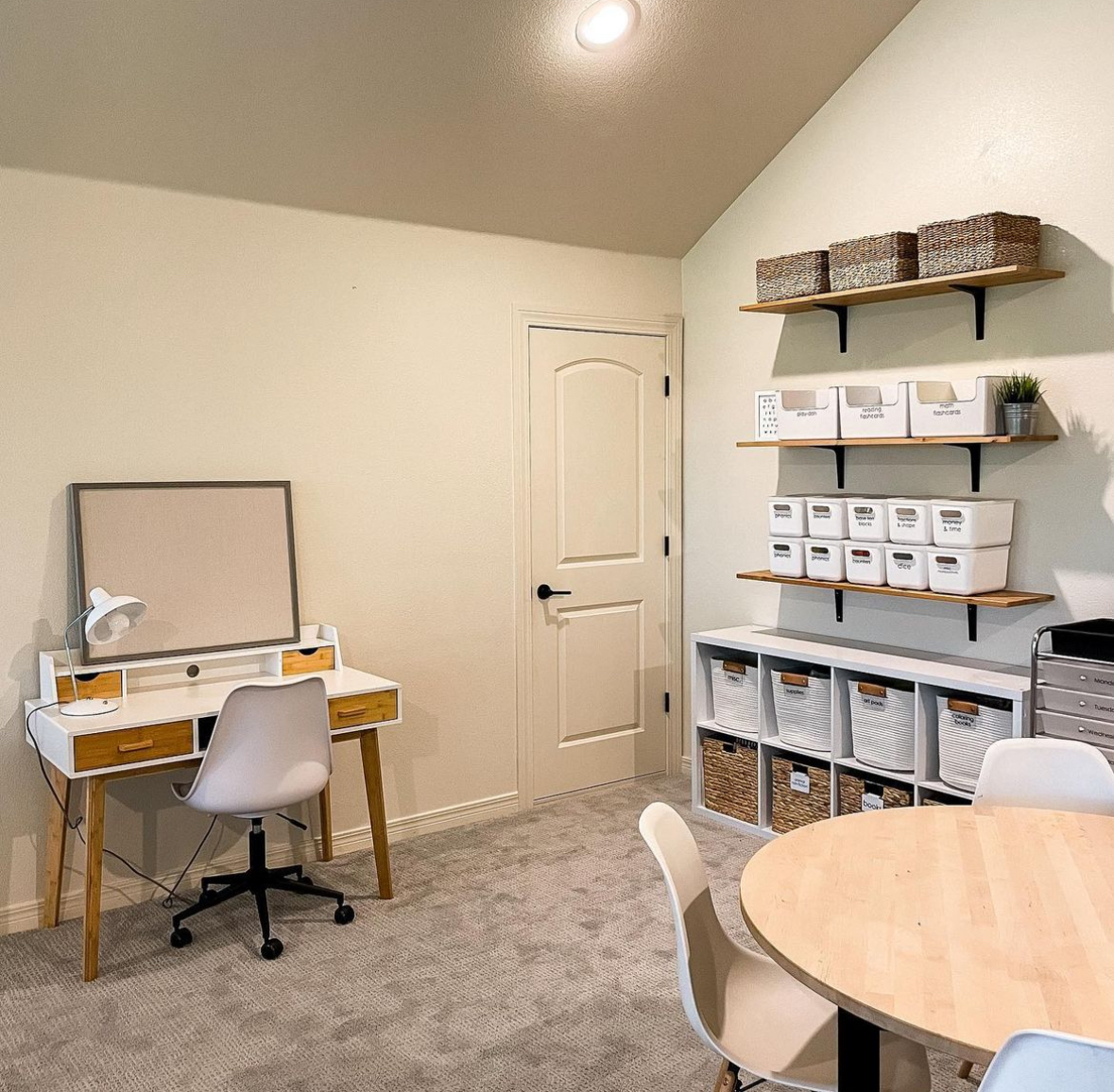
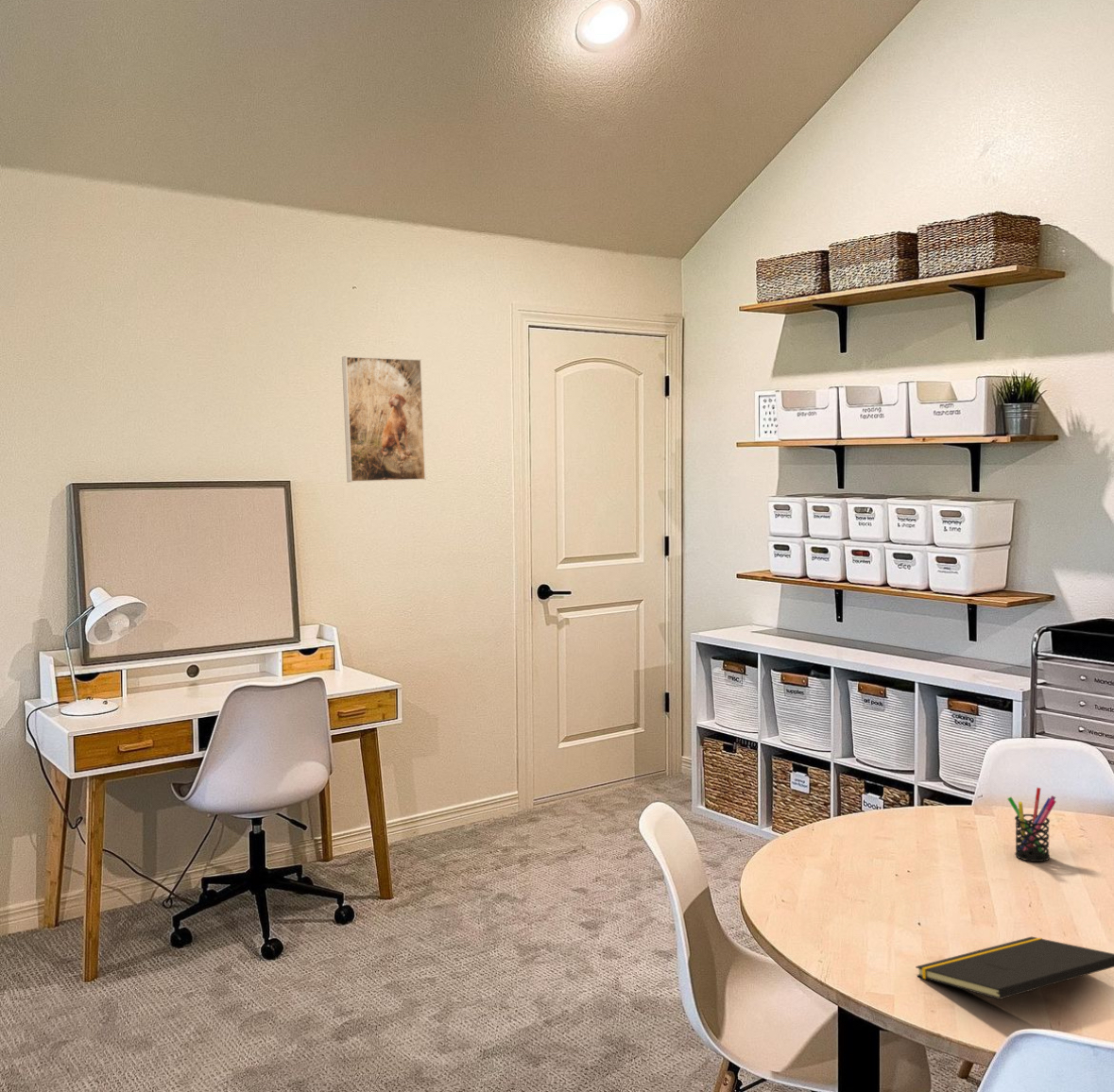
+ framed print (385, 419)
+ pen holder (1029, 822)
+ notepad (1017, 965)
